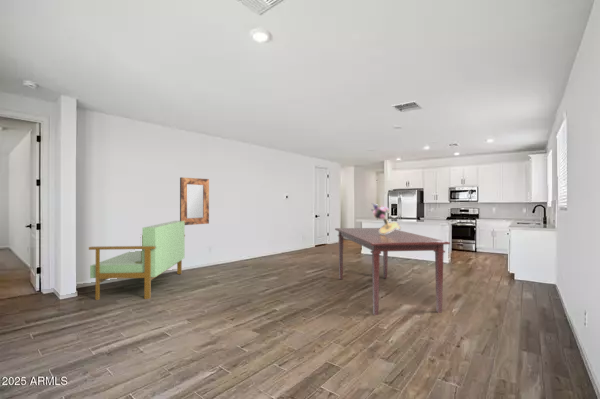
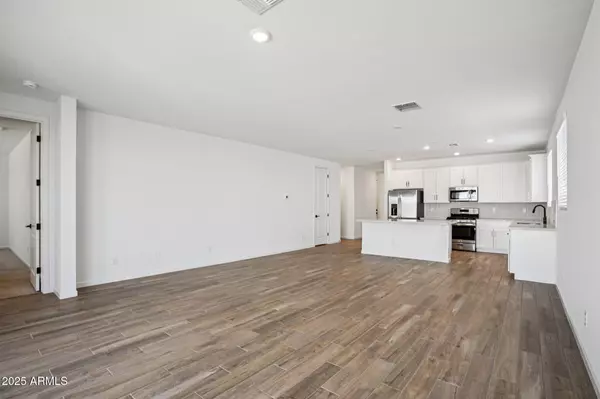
- dining table (383, 263)
- bouquet (385, 219)
- sofa (144, 254)
- home mirror (195, 201)
